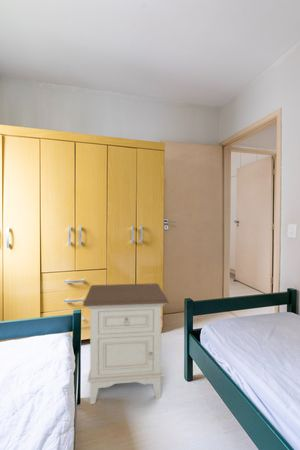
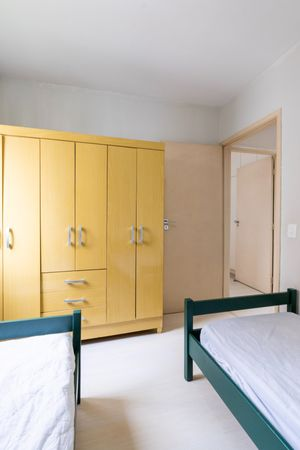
- nightstand (125, 338)
